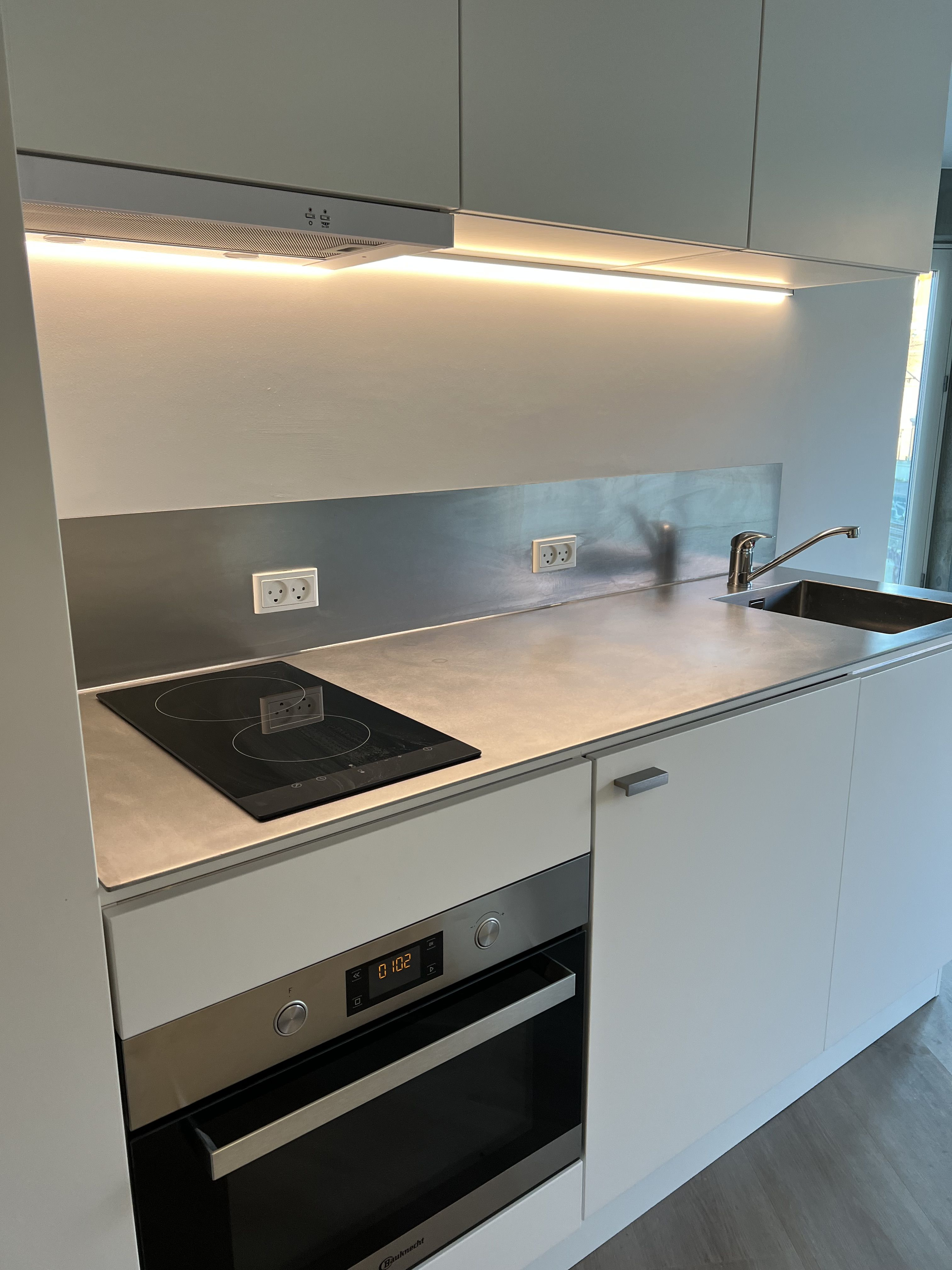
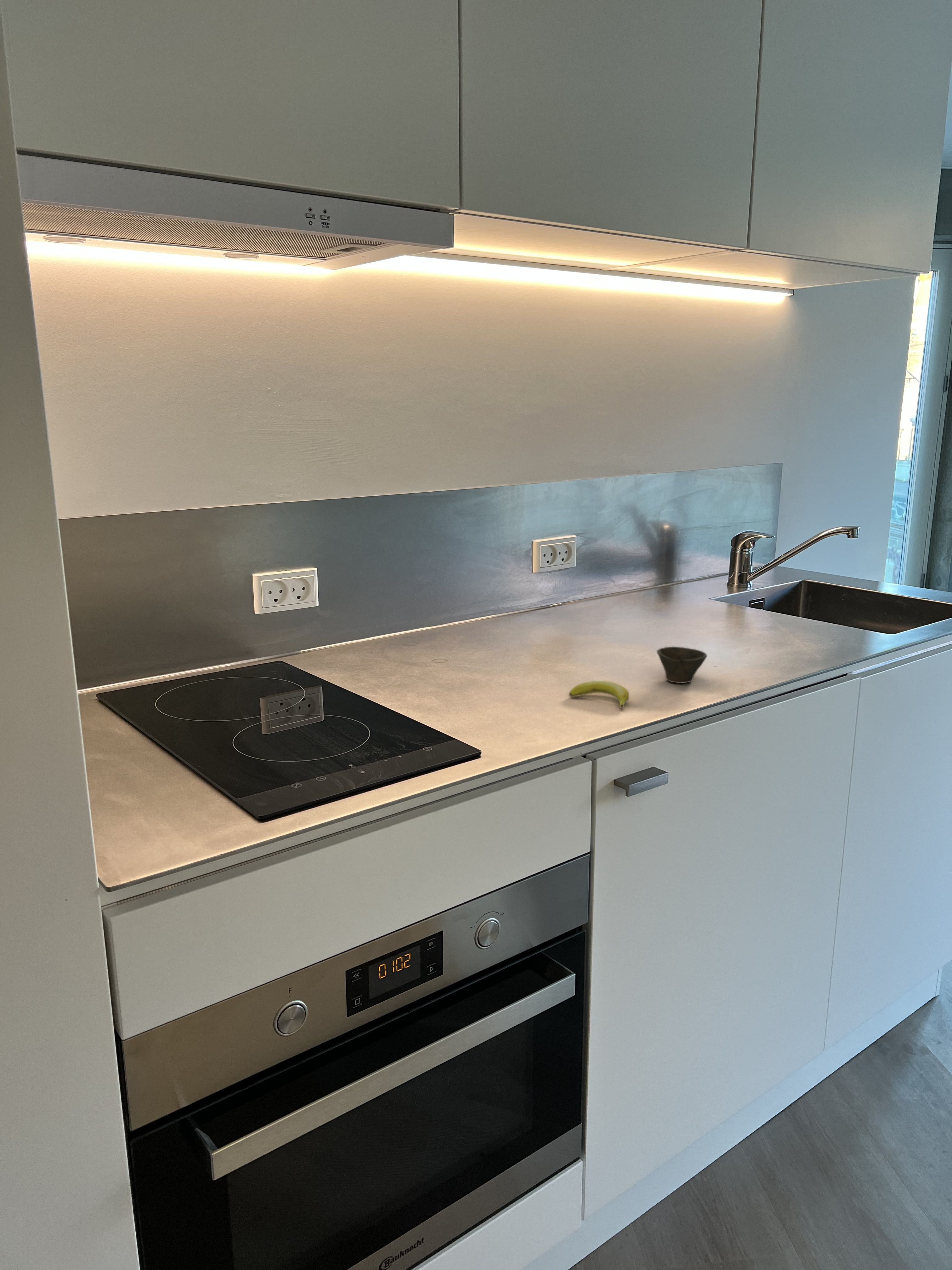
+ banana (603, 691)
+ cup (680, 665)
